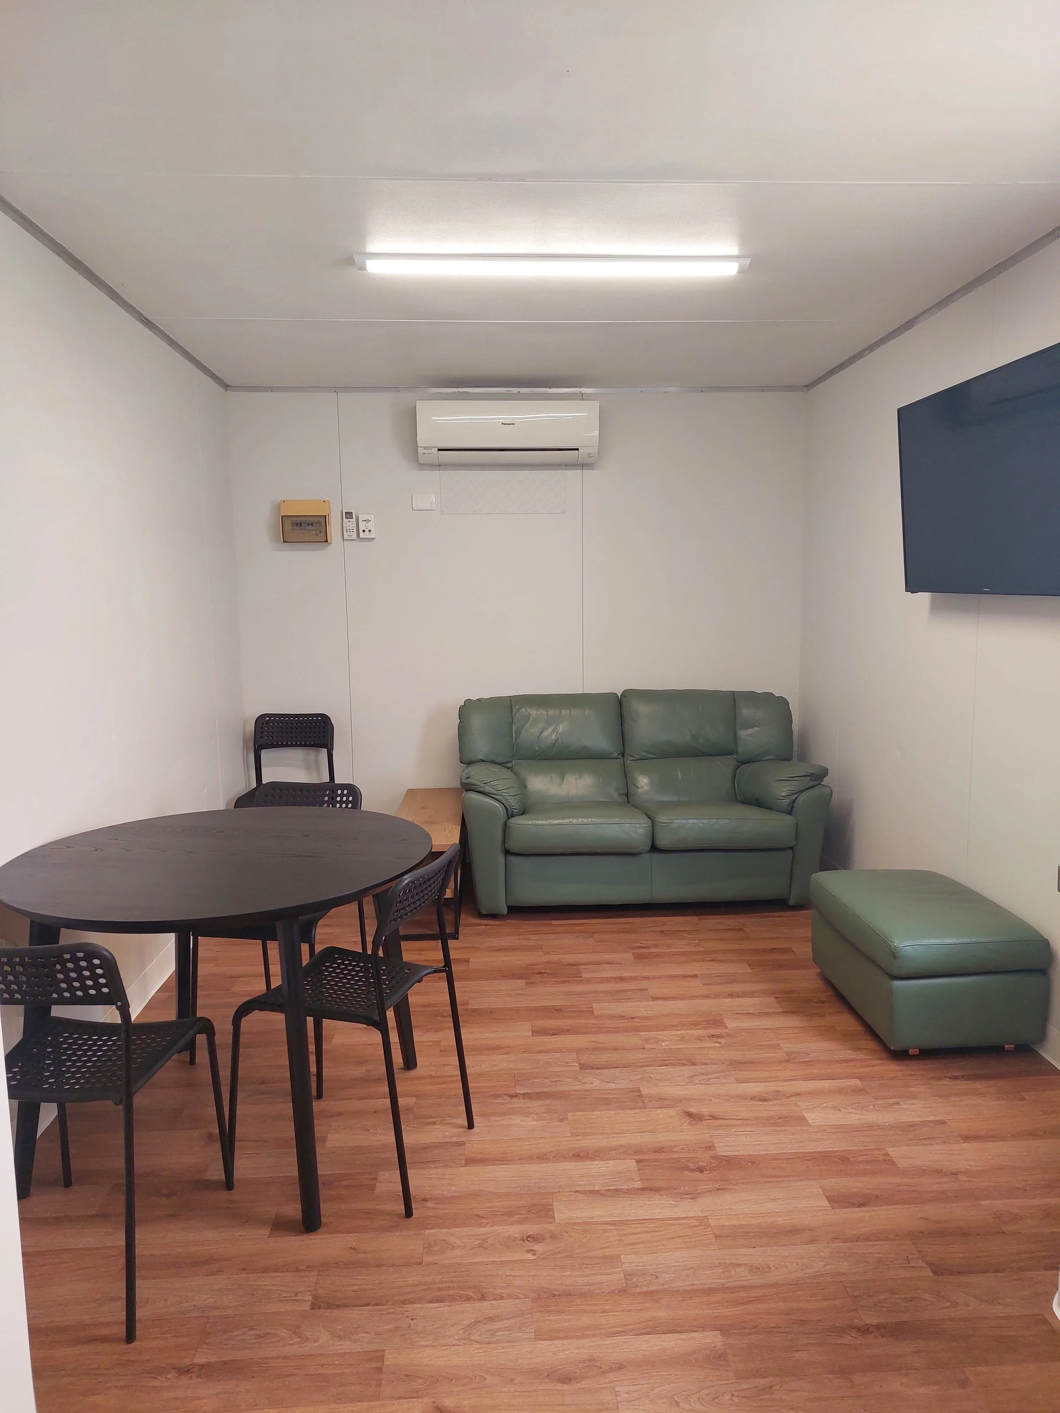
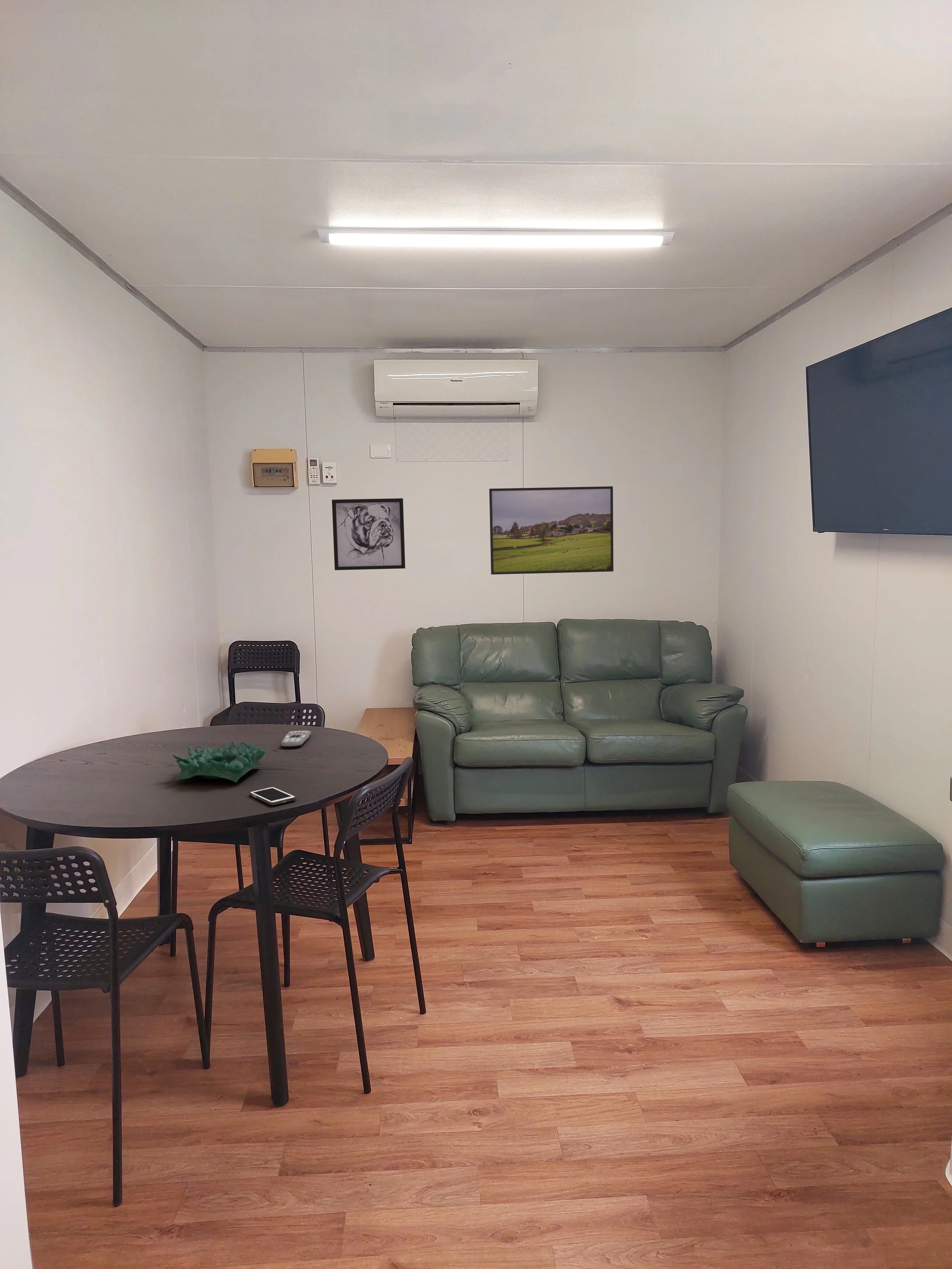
+ wall art (369, 534)
+ decorative bowl (219, 762)
+ remote control (296, 739)
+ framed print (552, 530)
+ cell phone (272, 796)
